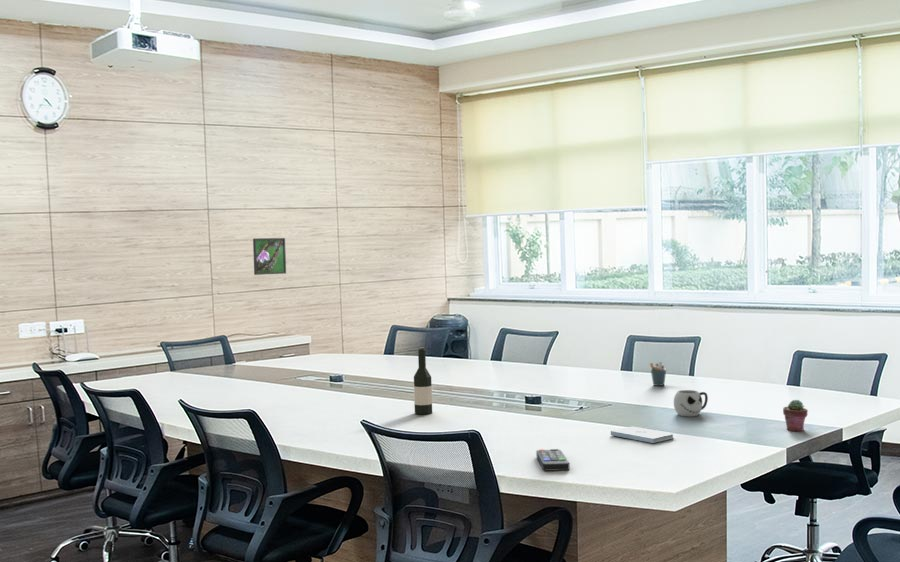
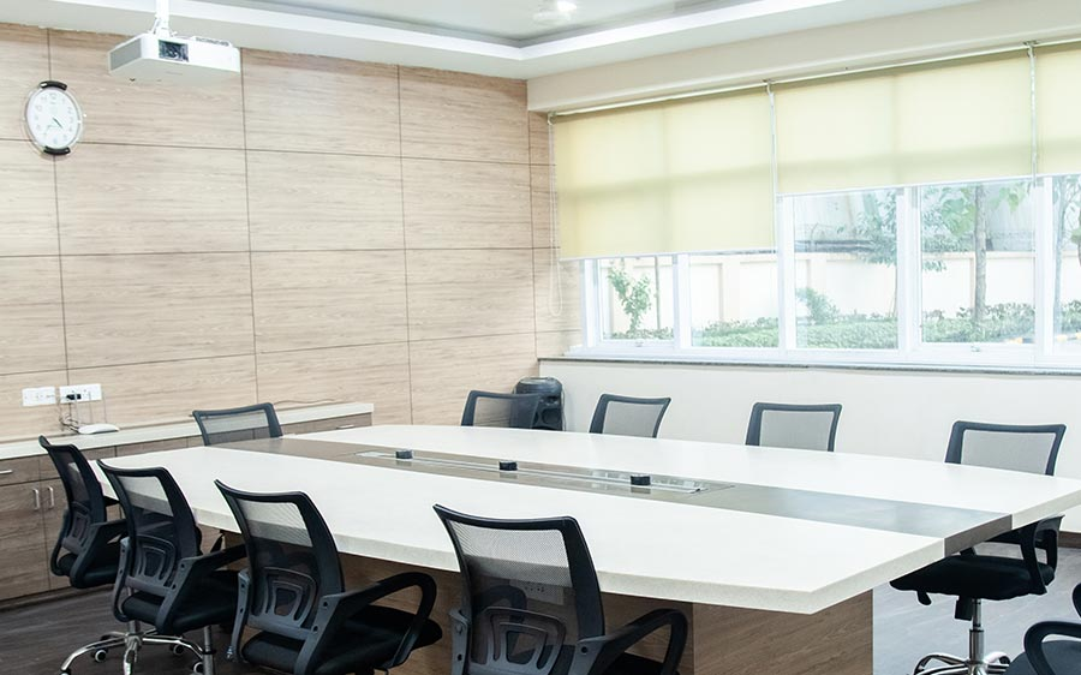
- remote control (552, 459)
- notepad (642, 434)
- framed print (269, 256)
- wine bottle (422, 380)
- pen holder (658, 372)
- potted succulent (795, 414)
- mug (692, 402)
